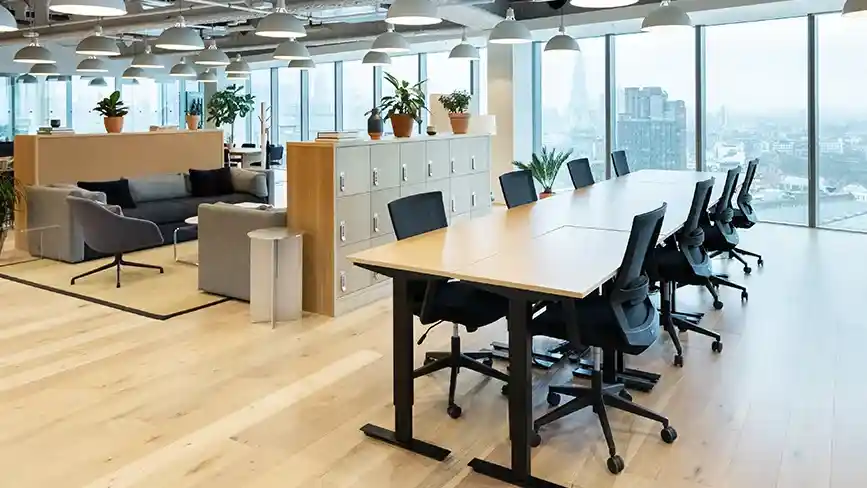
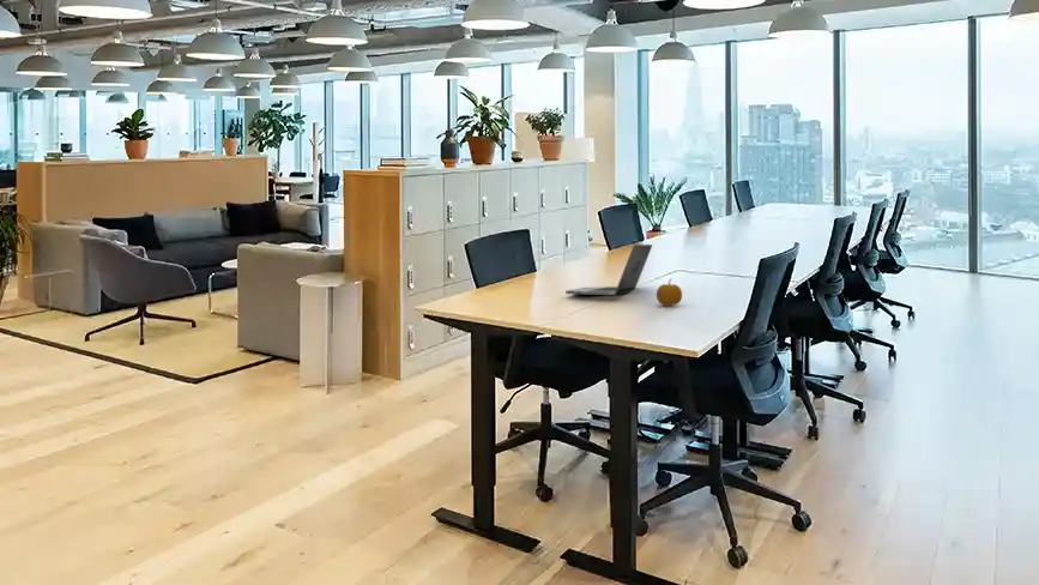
+ fruit (669, 291)
+ laptop (622, 273)
